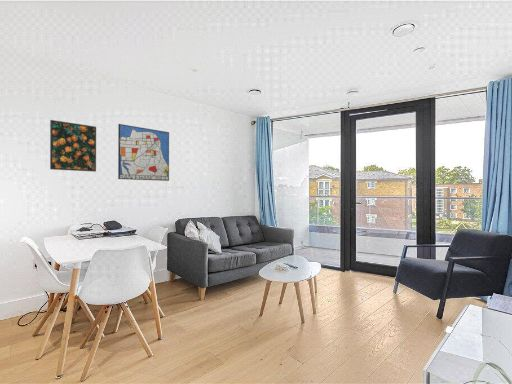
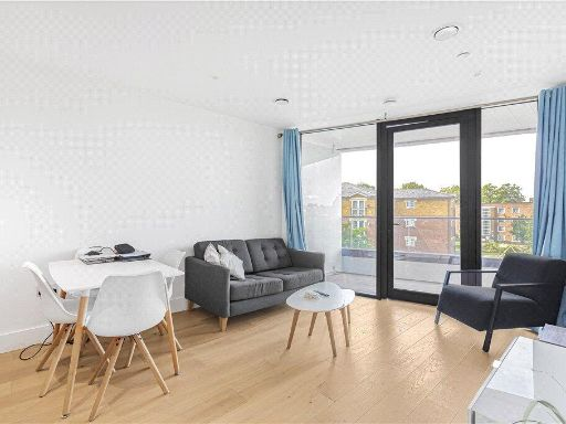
- wall art (145, 154)
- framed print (74, 147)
